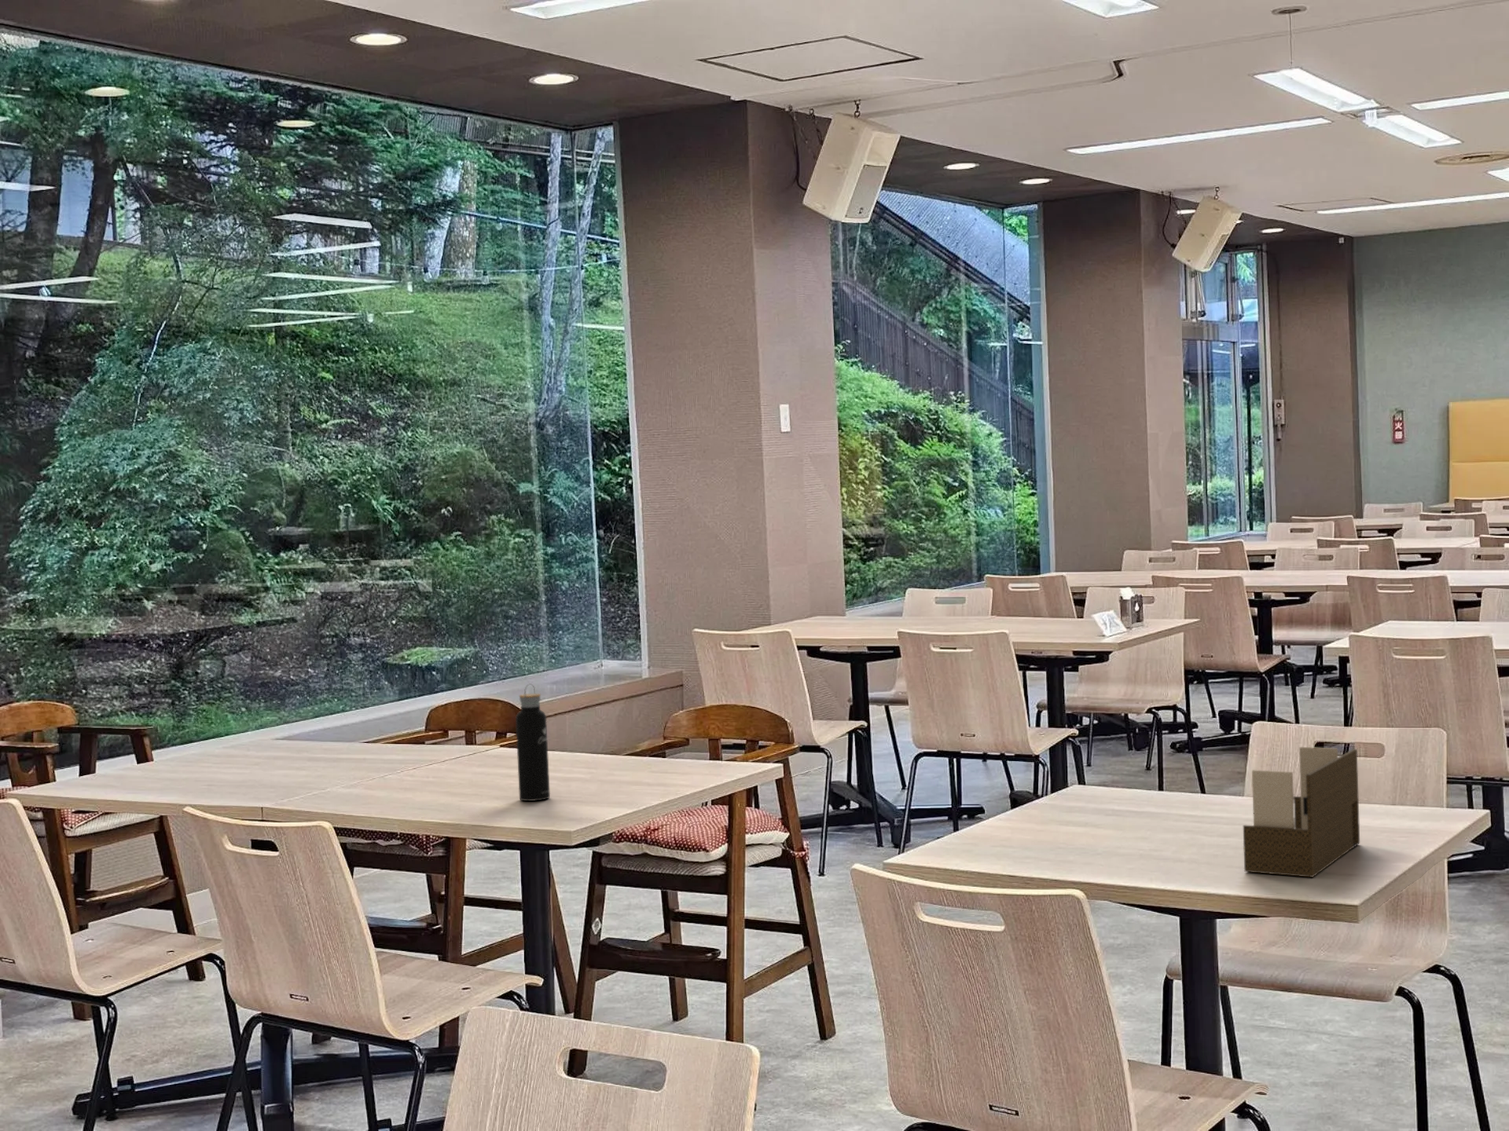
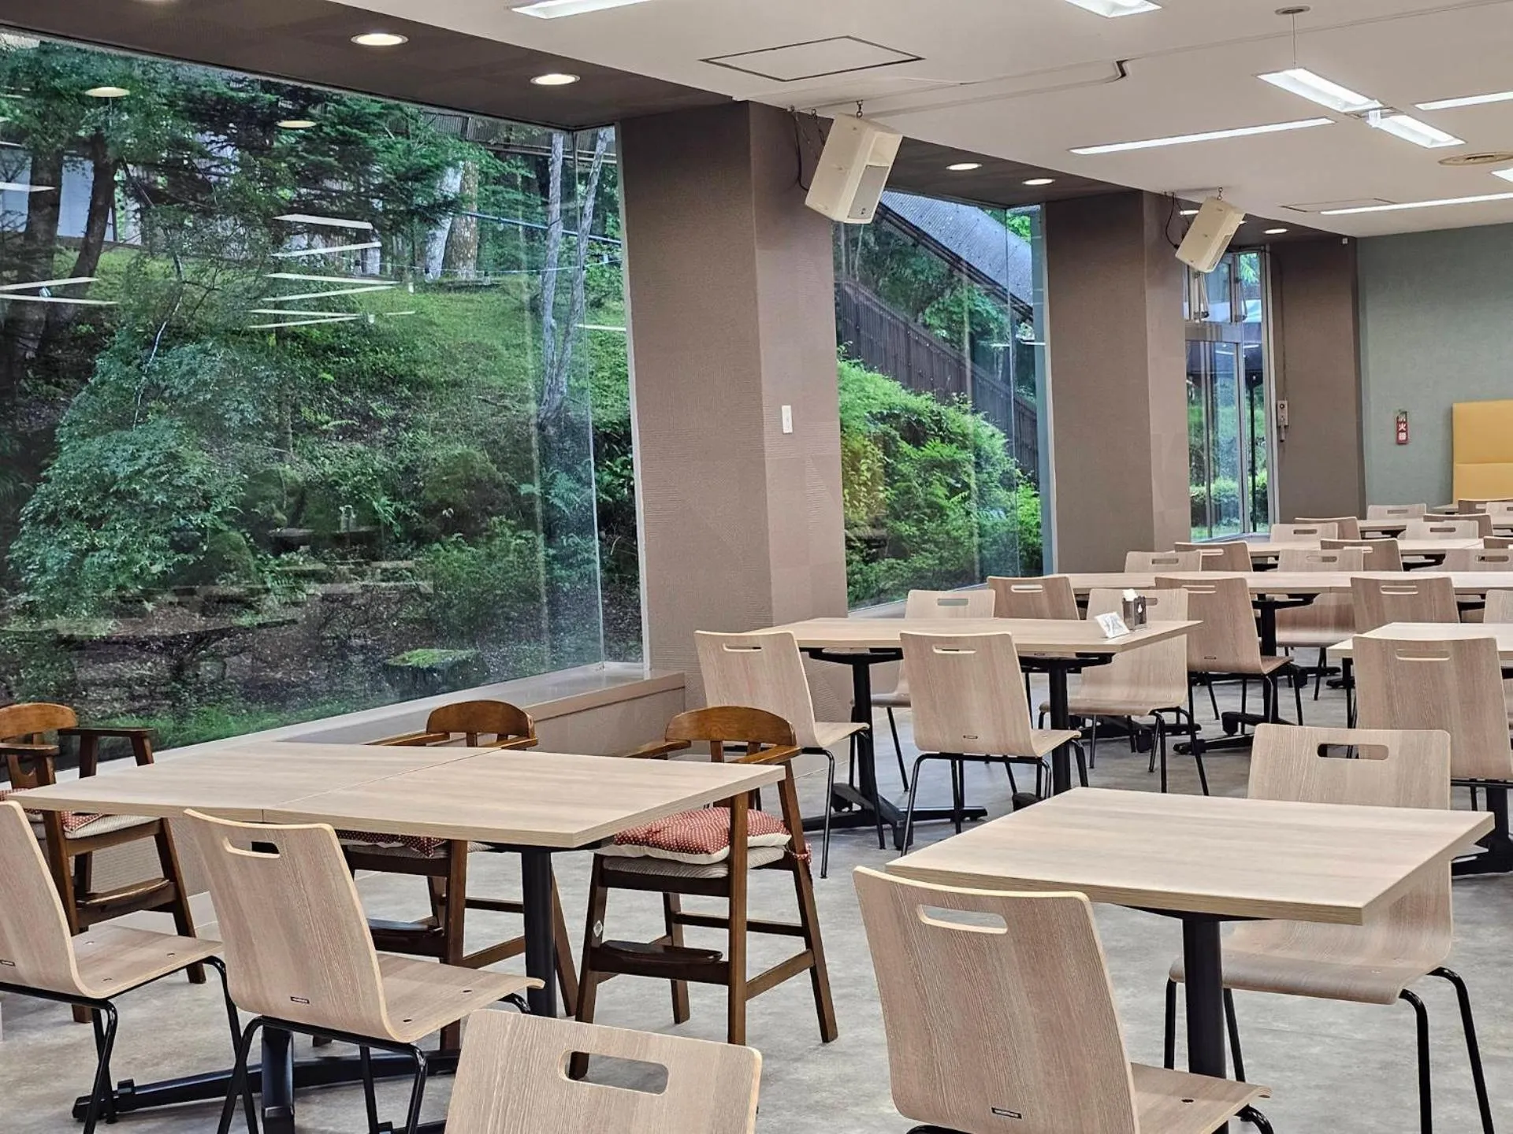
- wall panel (1302, 808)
- water bottle (532, 740)
